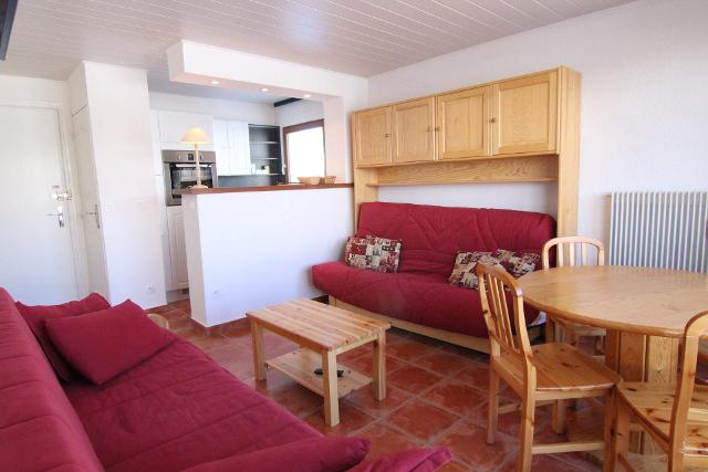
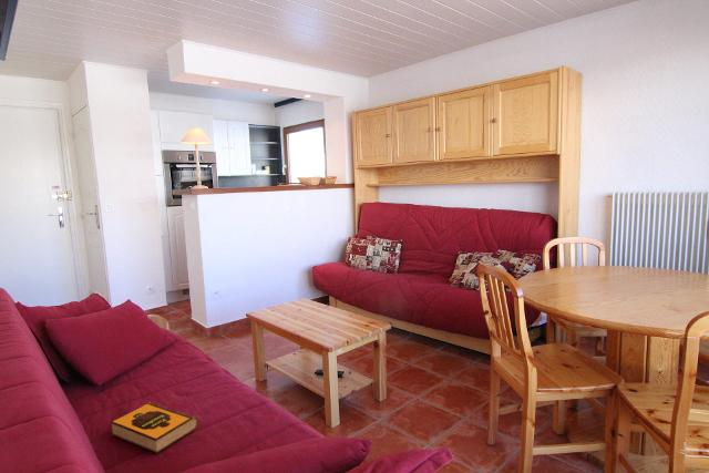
+ hardback book (155, 424)
